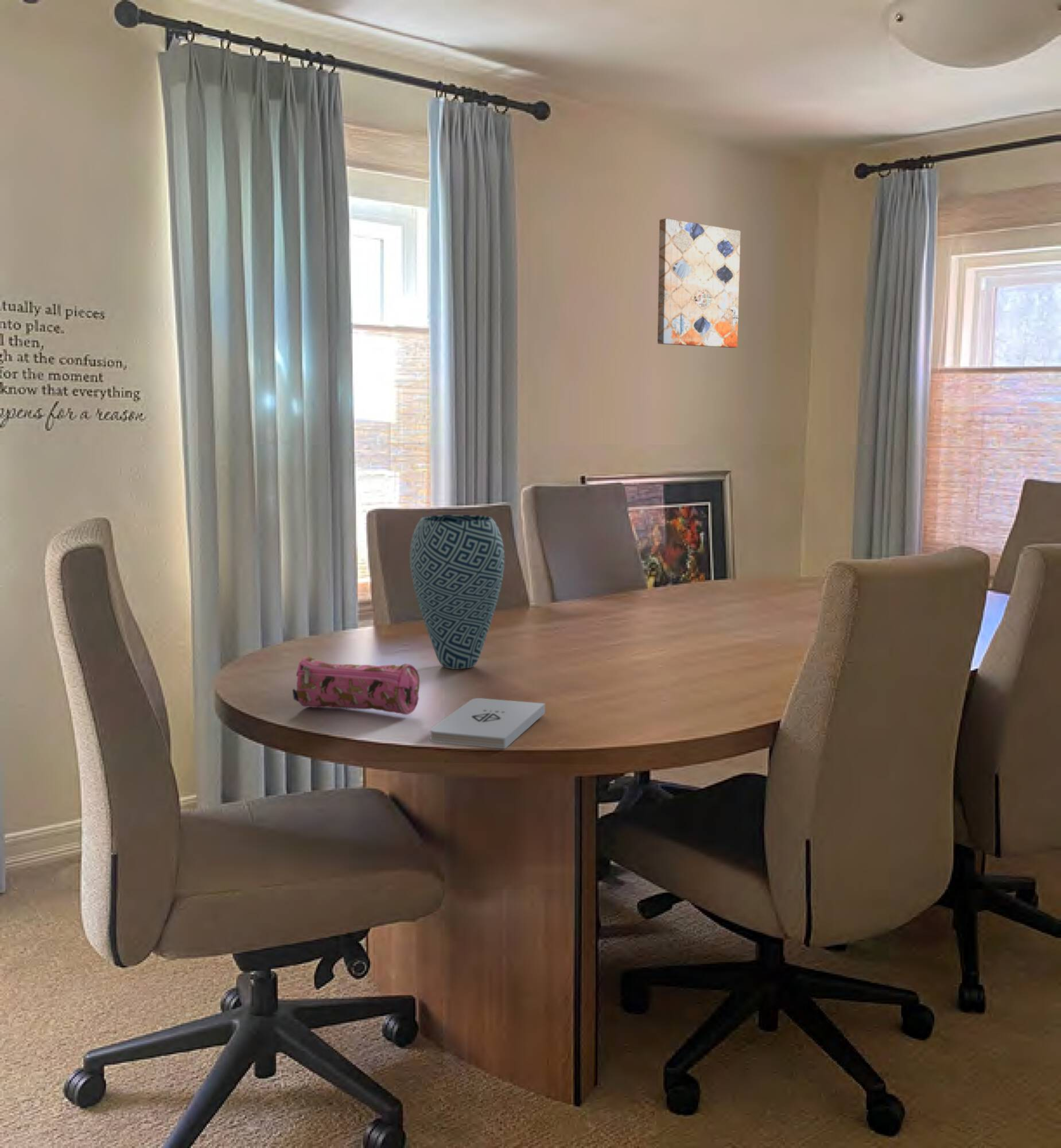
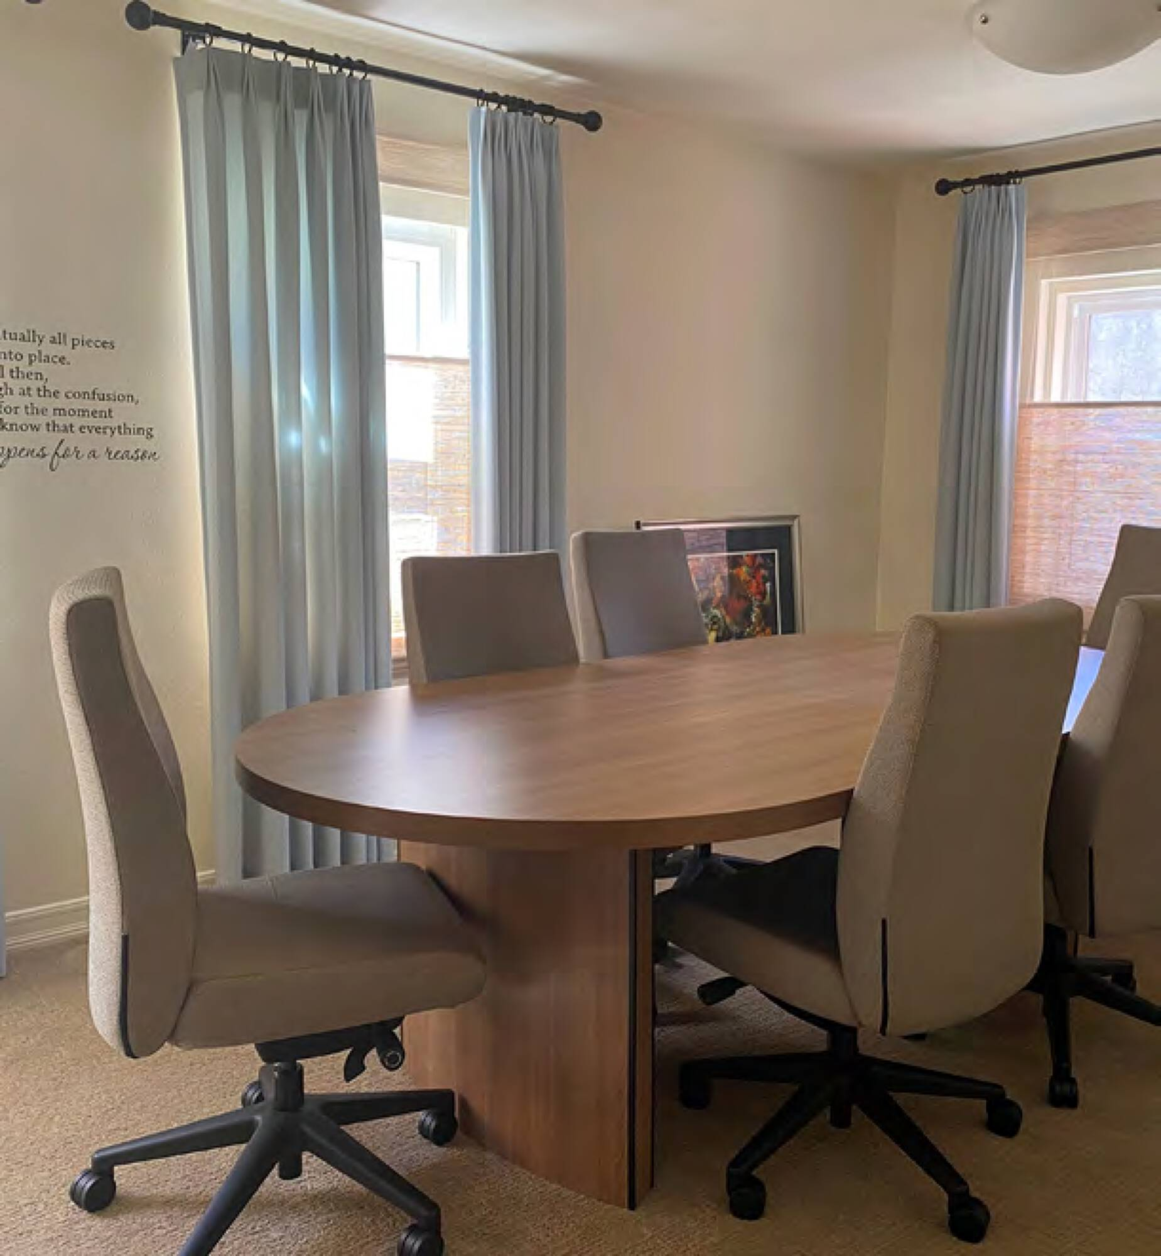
- wall art (699, 286)
- notepad (488, 722)
- pencil case (357, 685)
- vase (457, 592)
